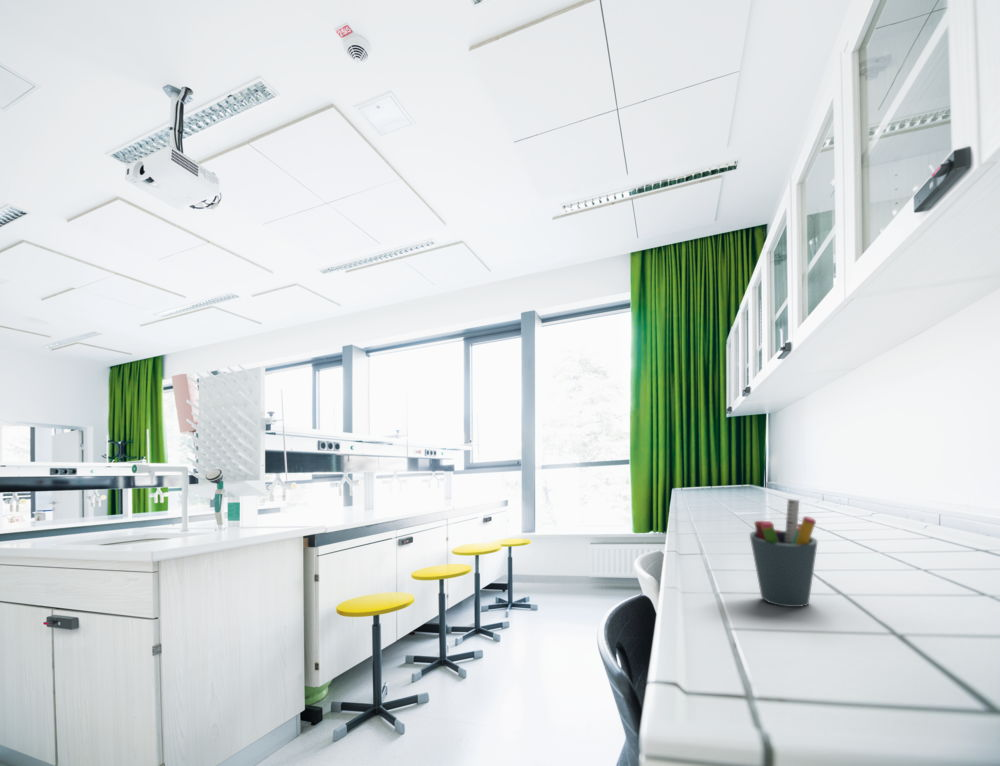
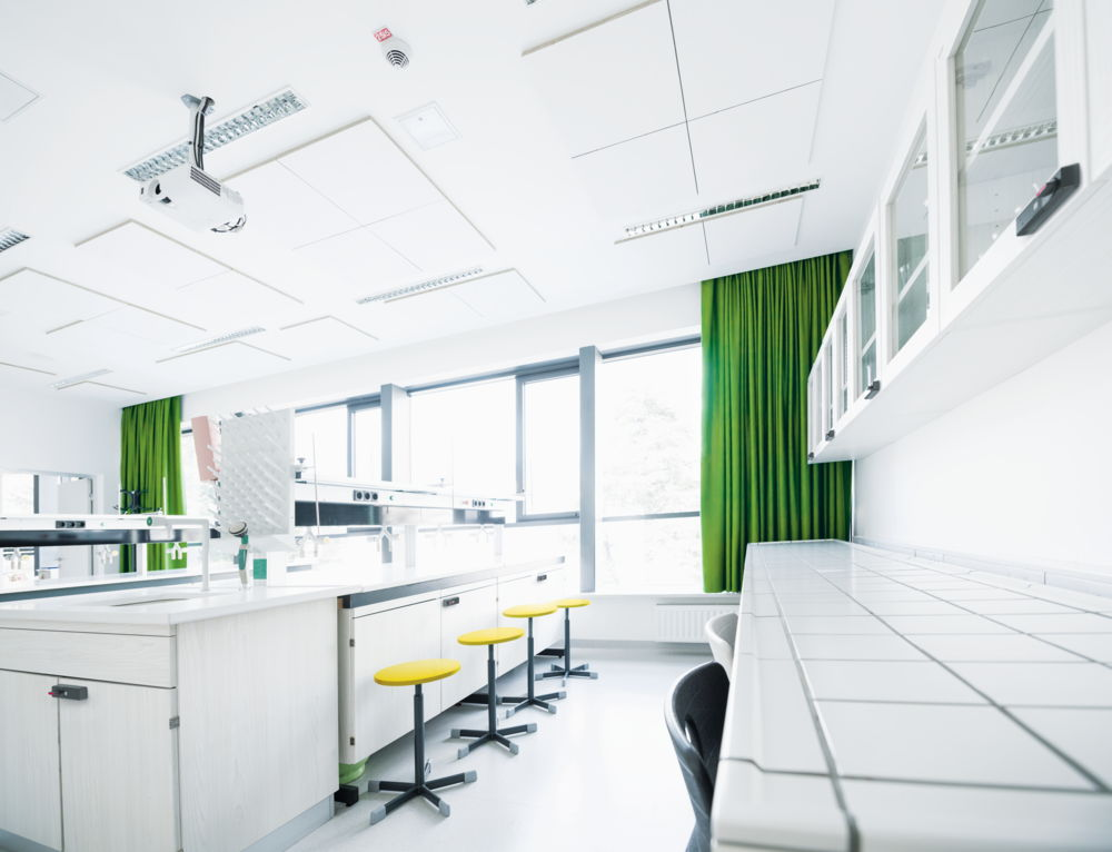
- pen holder (783, 551)
